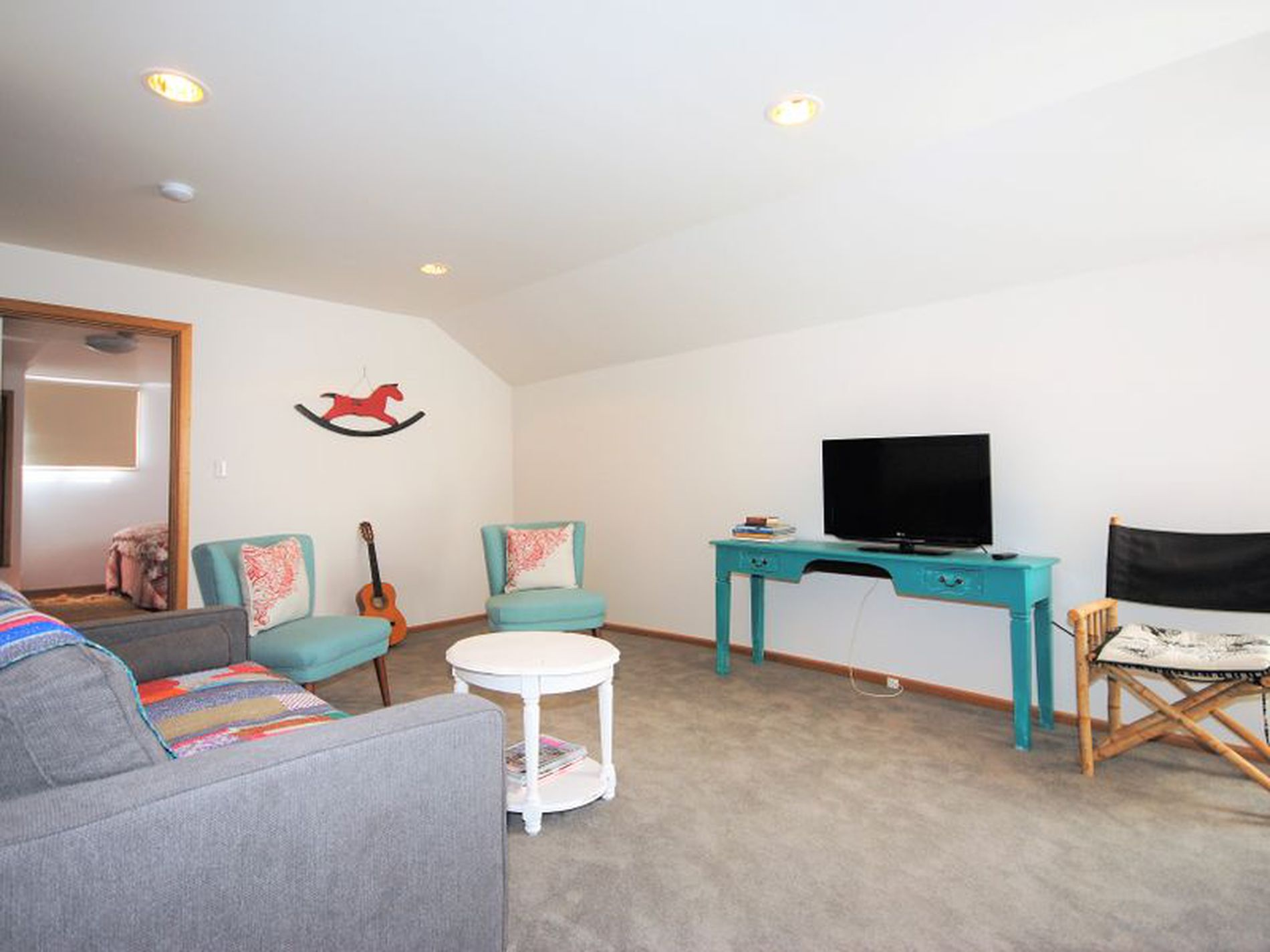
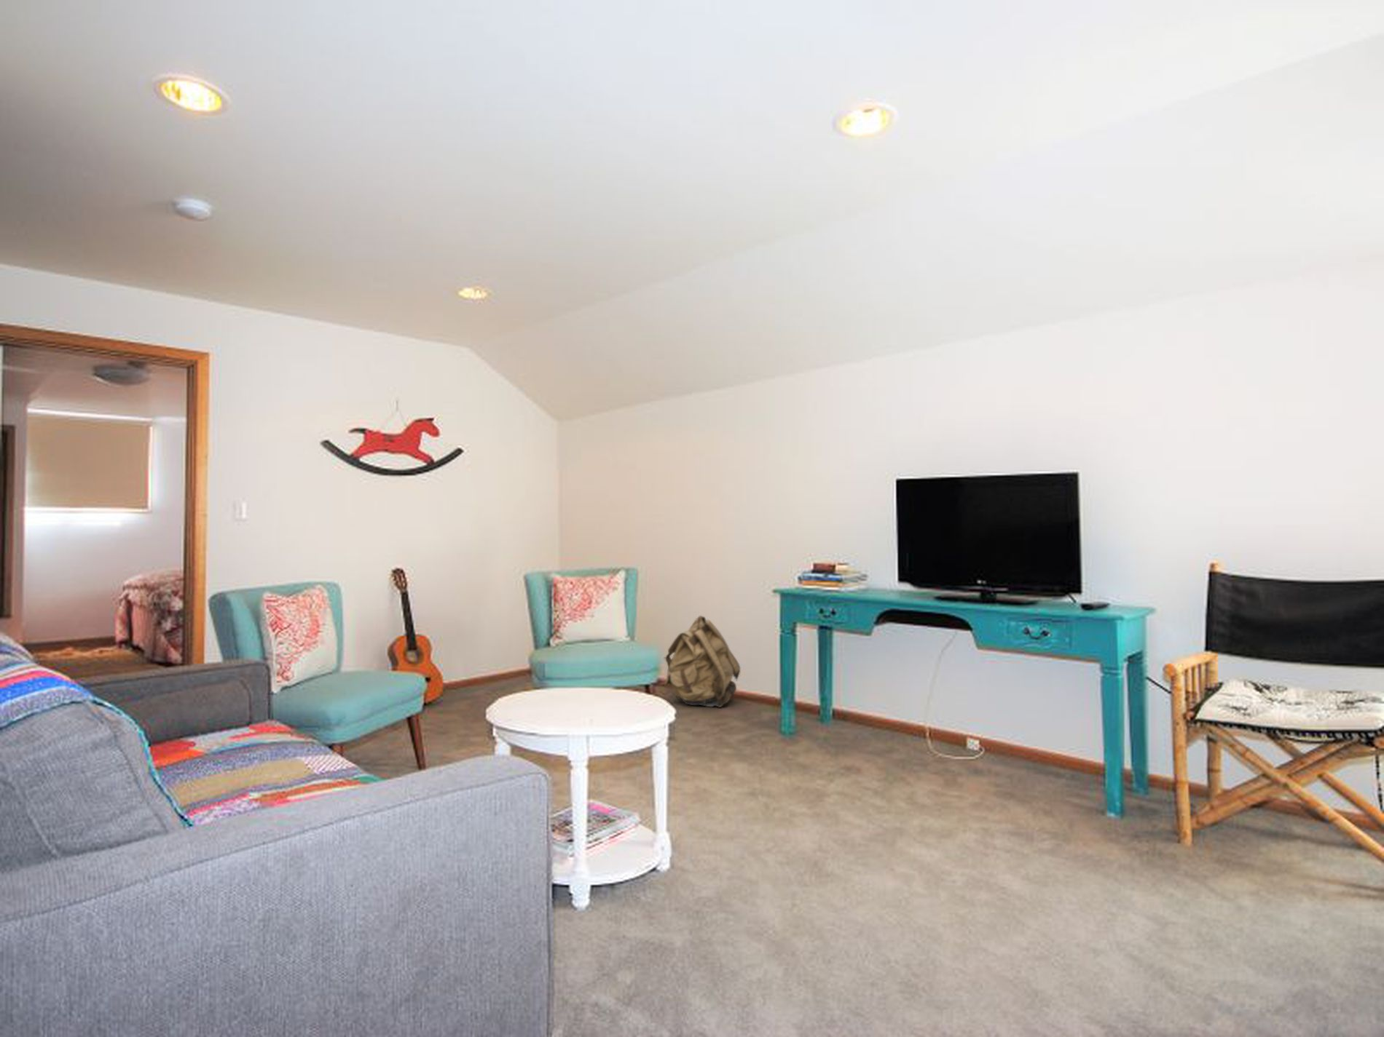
+ backpack (706, 658)
